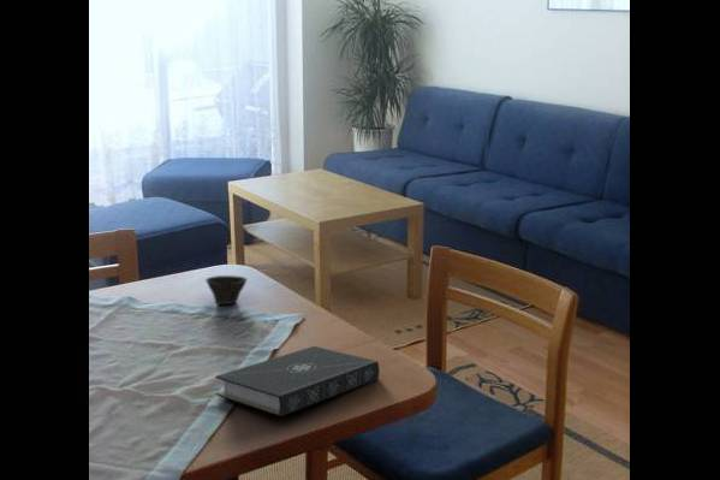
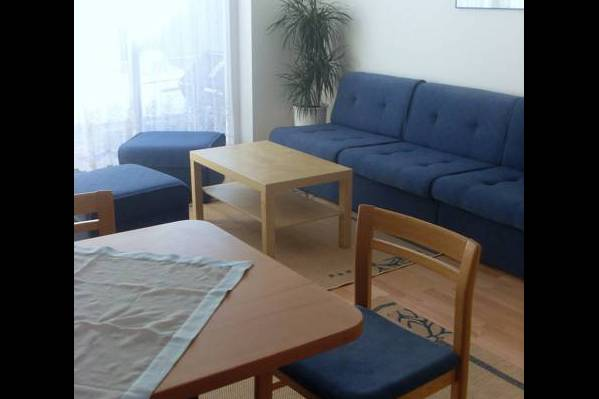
- cup (226, 289)
- book (299, 378)
